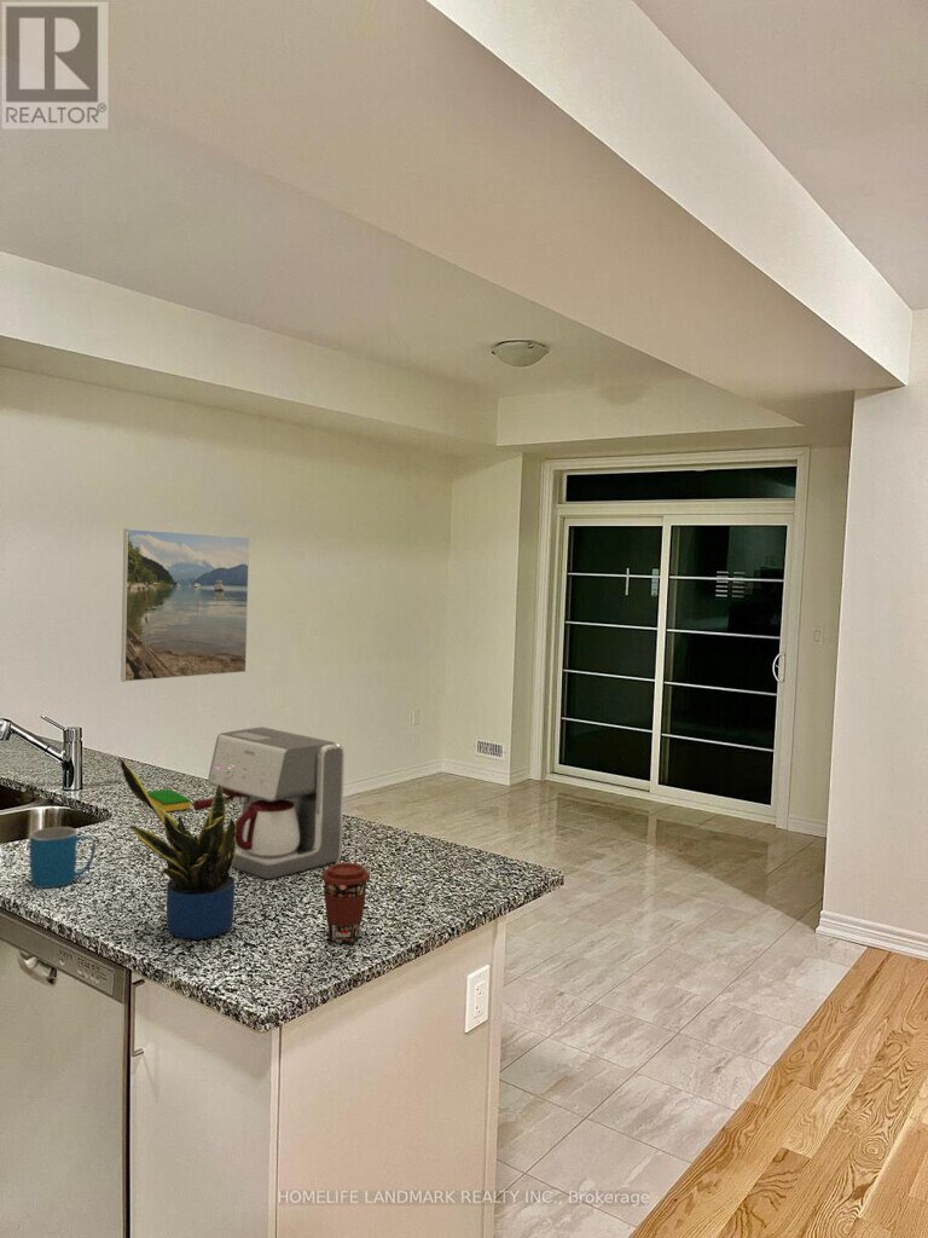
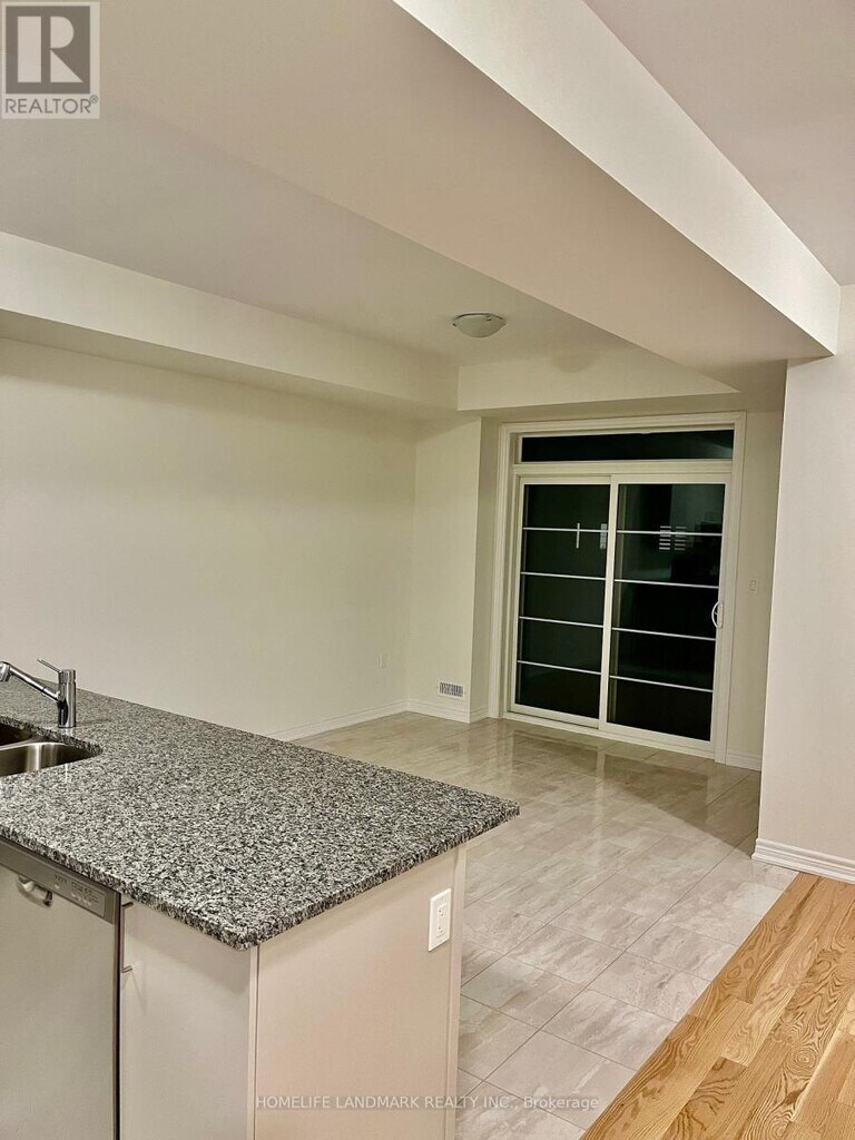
- dish sponge (167, 799)
- coffee maker (269, 797)
- potted plant (182, 846)
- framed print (188, 604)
- coffee cup (344, 902)
- mug (62, 856)
